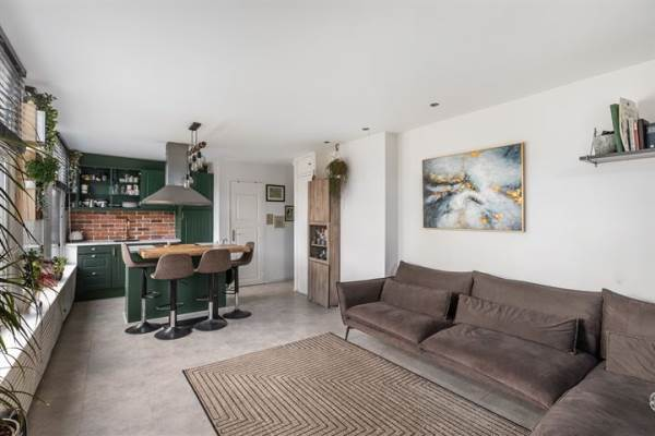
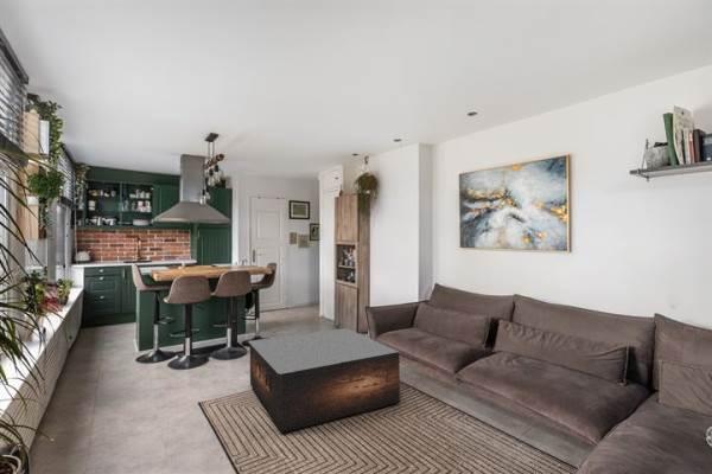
+ coffee table (319, 370)
